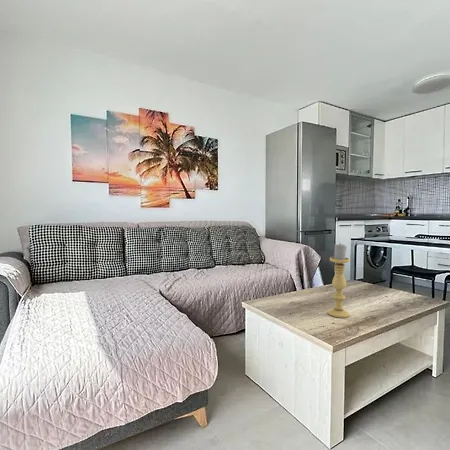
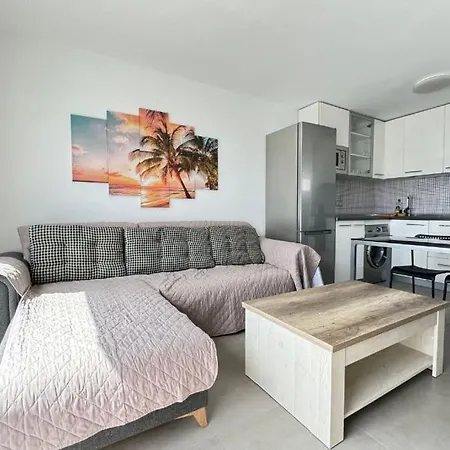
- candle holder (339, 278)
